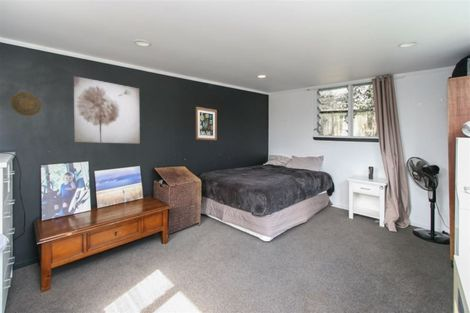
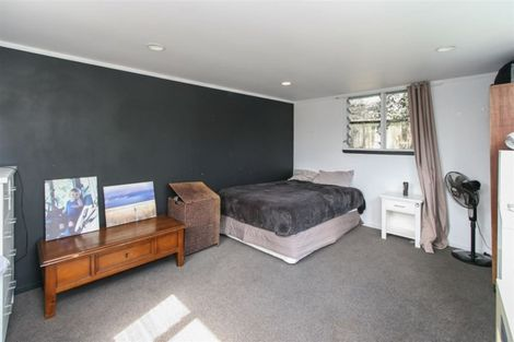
- wall art (109, 113)
- decorative plate (26, 103)
- wall art (206, 124)
